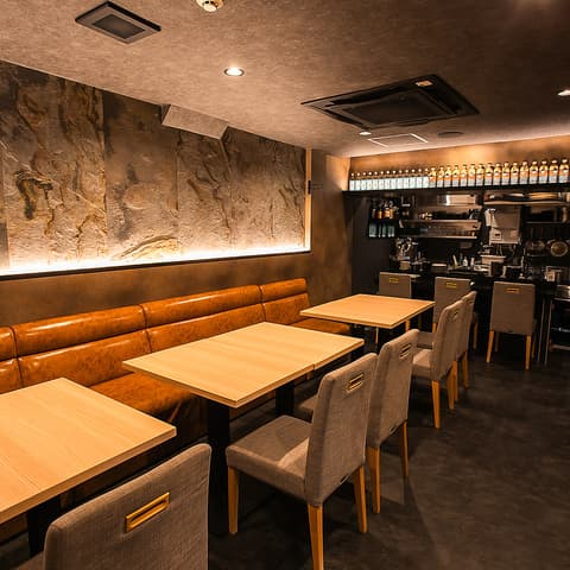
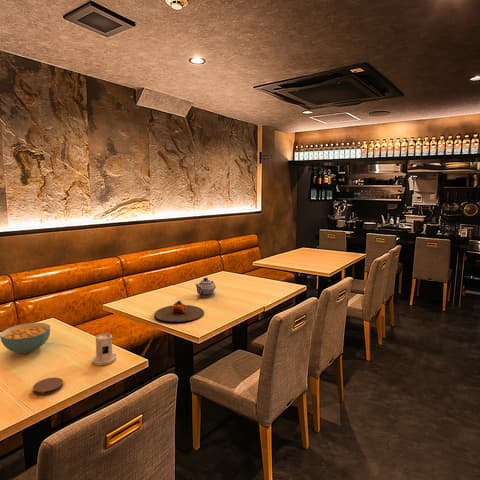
+ candle (103, 346)
+ coaster (48, 386)
+ teapot (205, 286)
+ cereal bowl (26, 340)
+ plate (179, 307)
